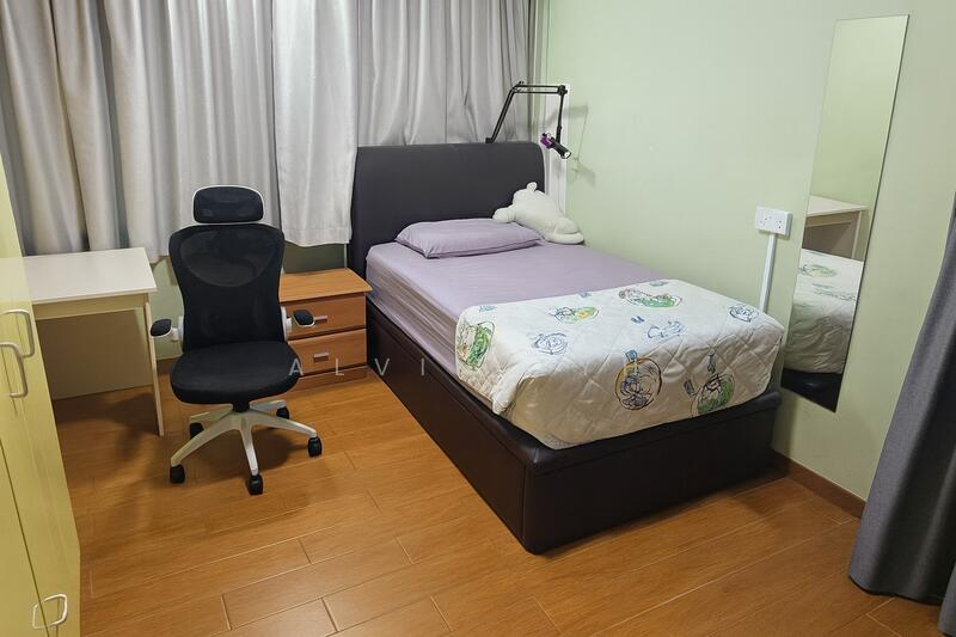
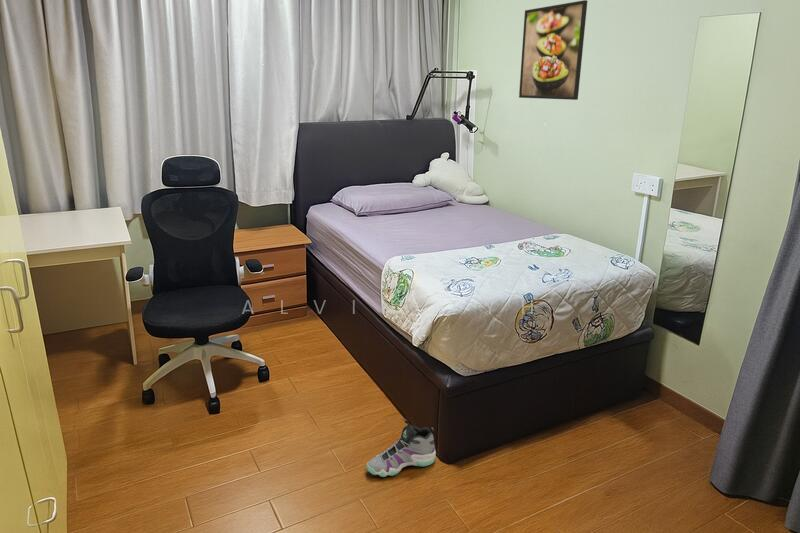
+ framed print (550, 53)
+ sneaker (401, 443)
